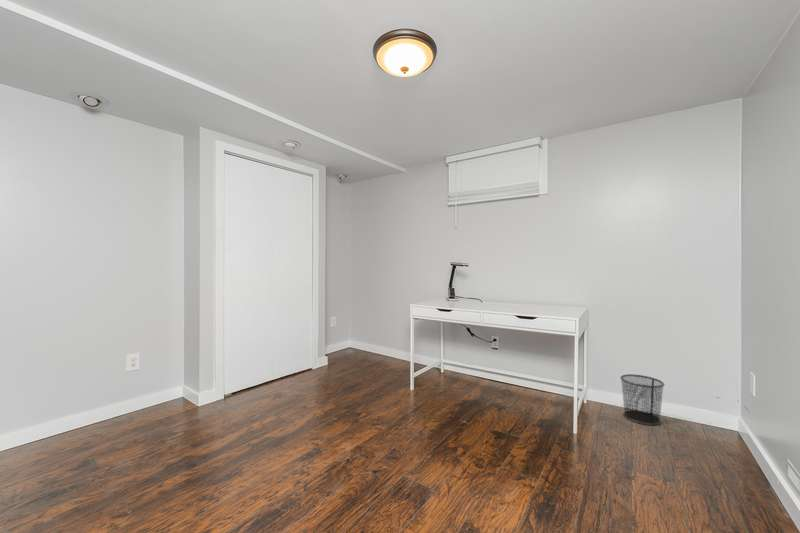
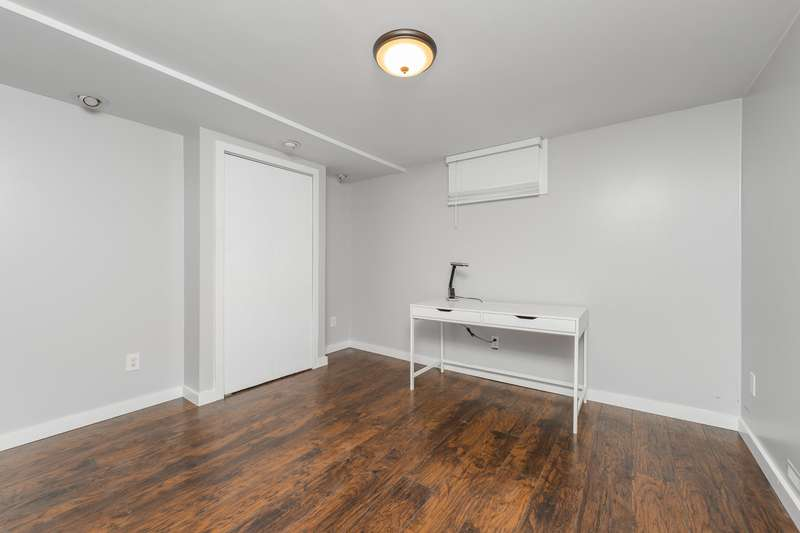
- waste bin (642, 399)
